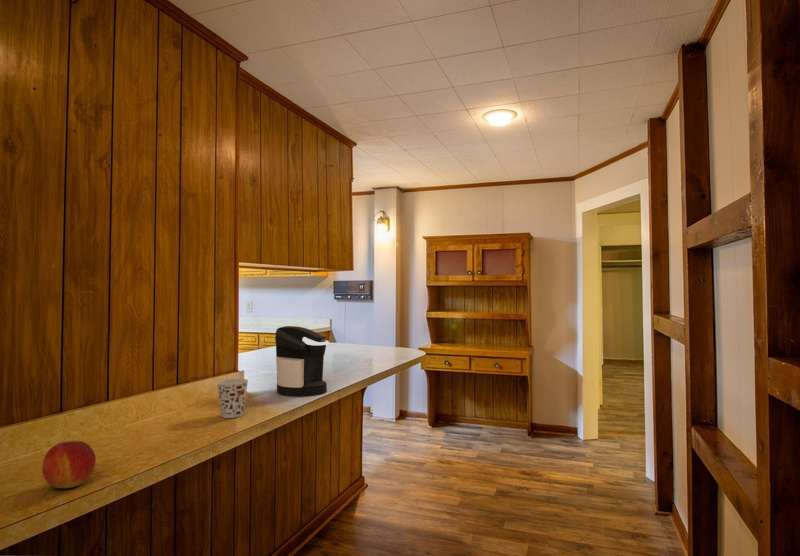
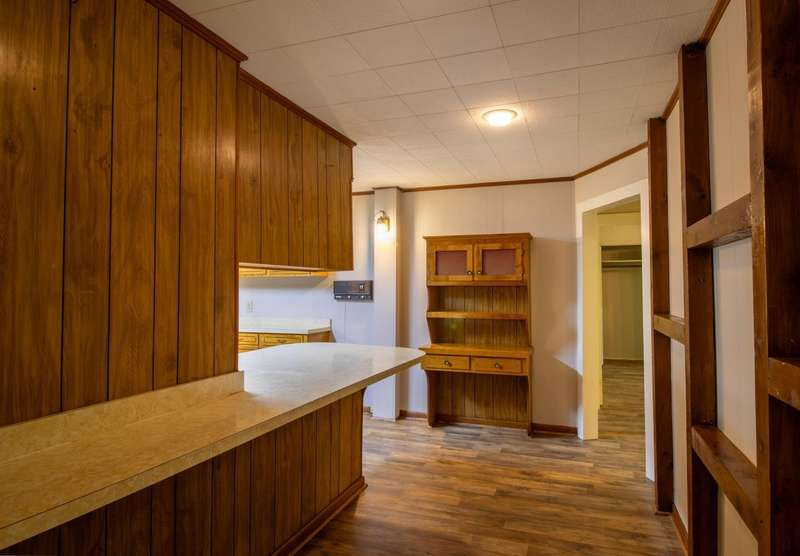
- coffee maker (303, 358)
- cup (232, 398)
- apple (69, 463)
